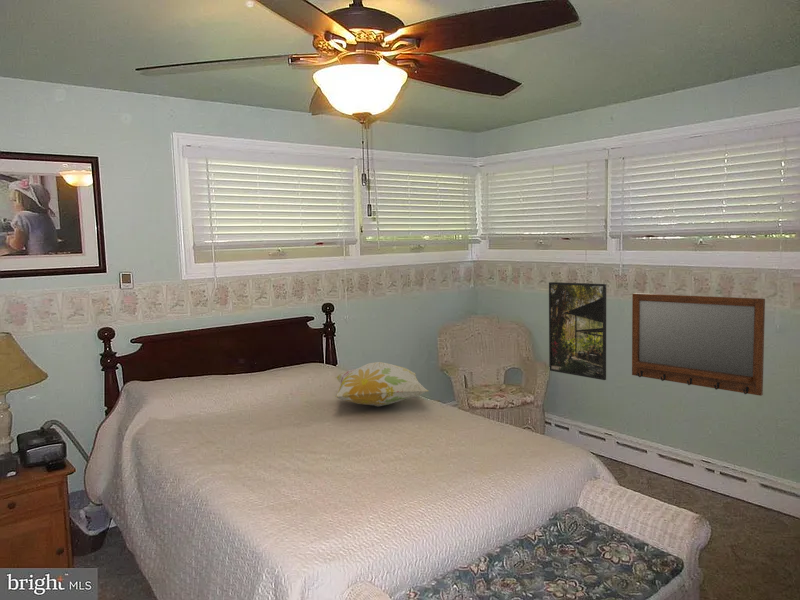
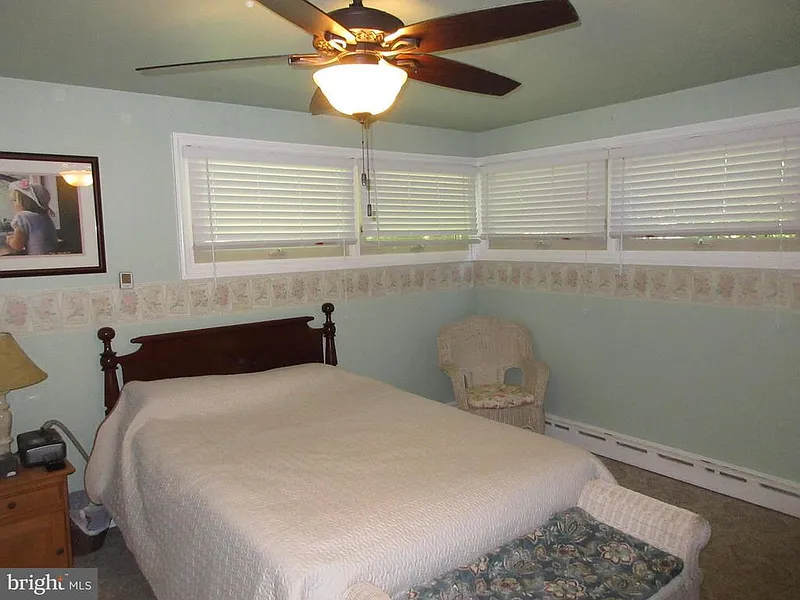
- home mirror (690, 340)
- decorative pillow (378, 383)
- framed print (576, 329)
